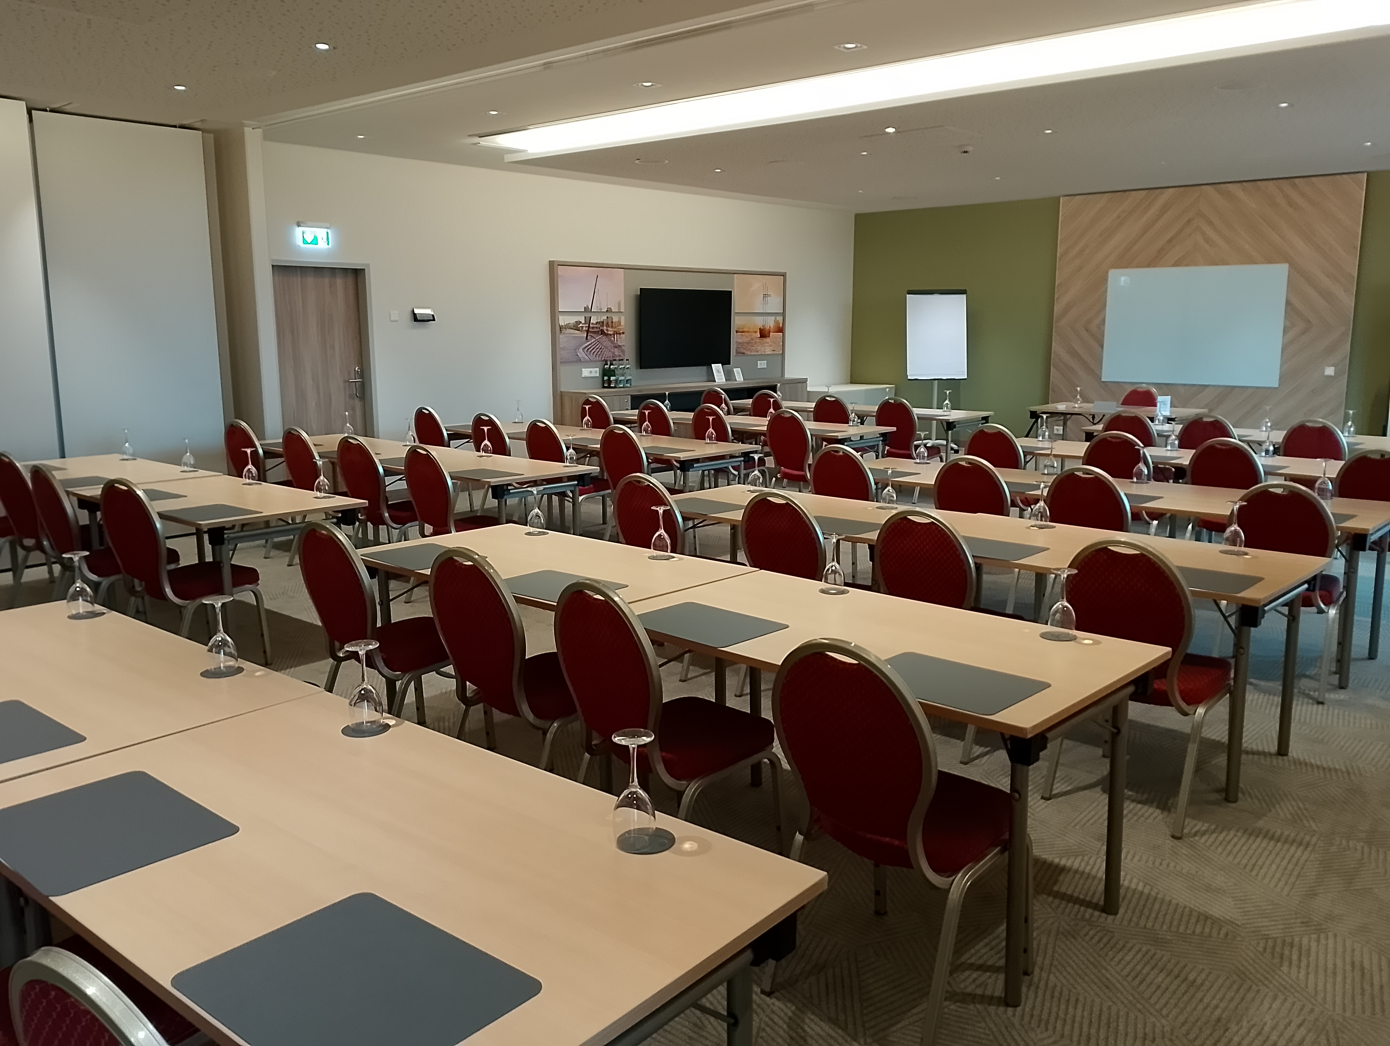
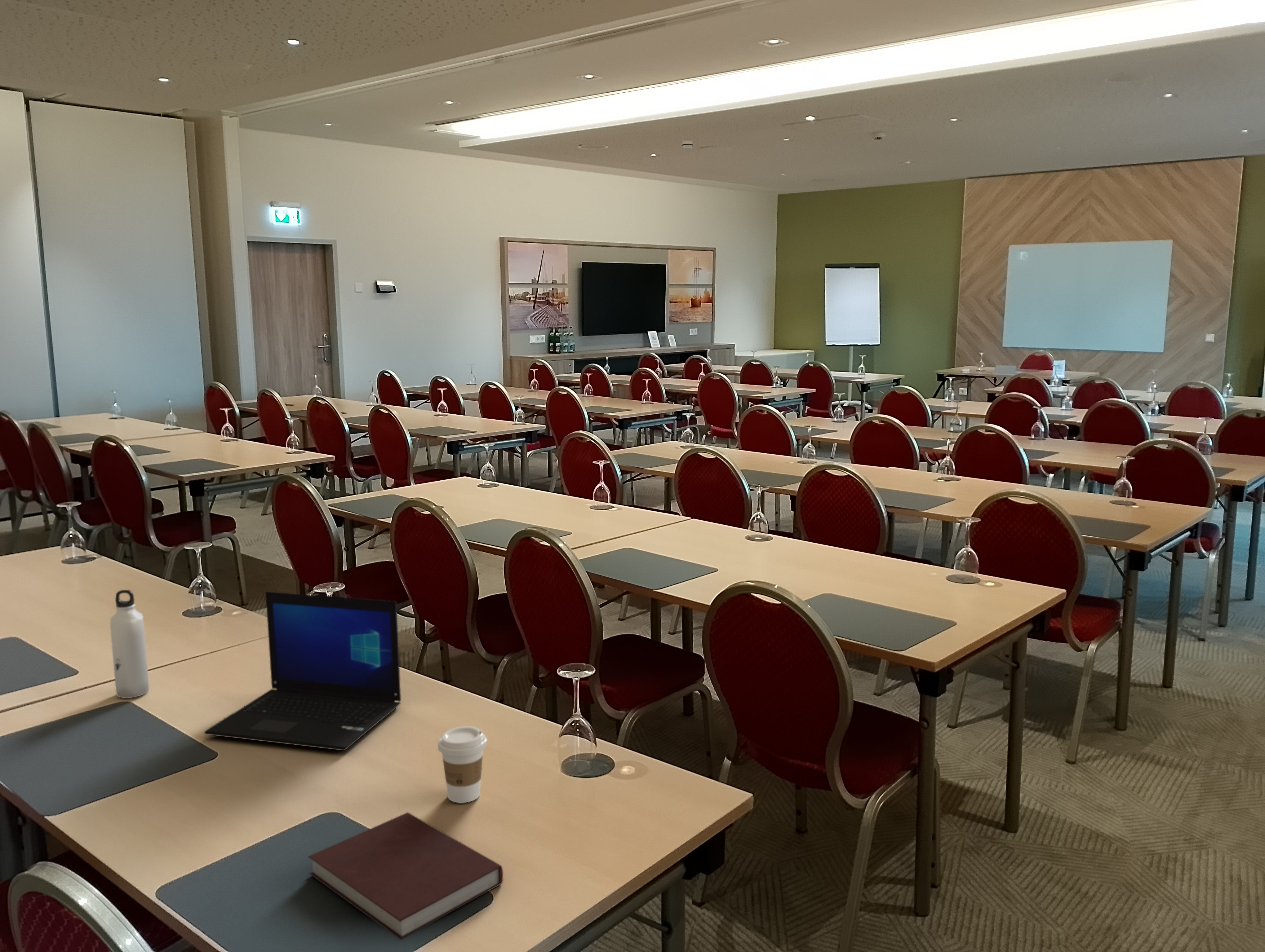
+ laptop (304, 666)
+ coffee cup (463, 765)
+ smoke detector (687, 145)
+ notebook (405, 870)
+ water bottle (128, 642)
